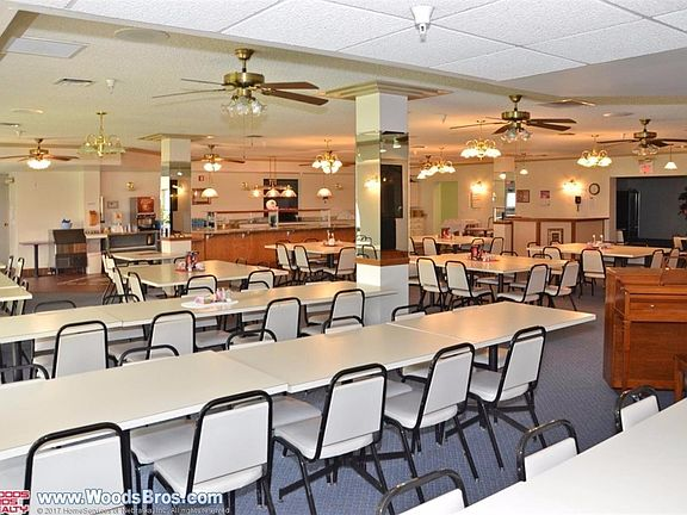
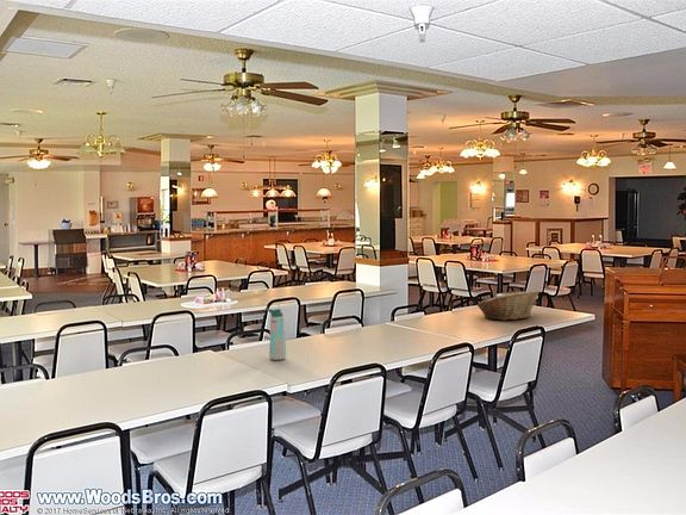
+ water bottle (276, 333)
+ fruit basket (509, 303)
